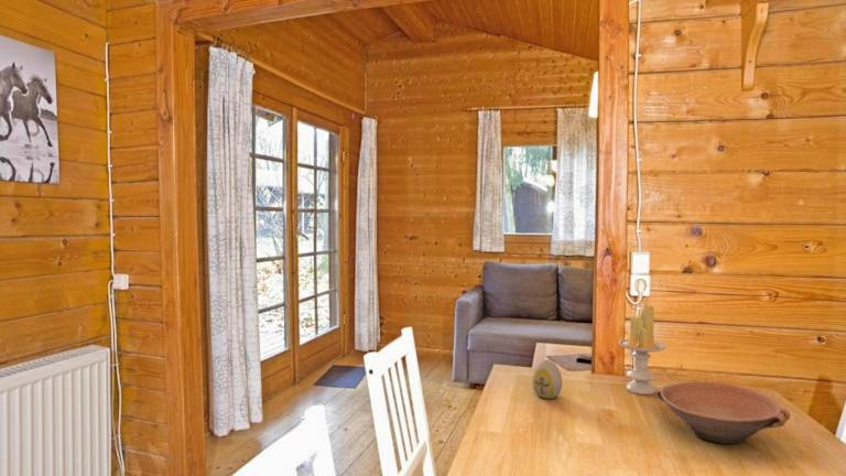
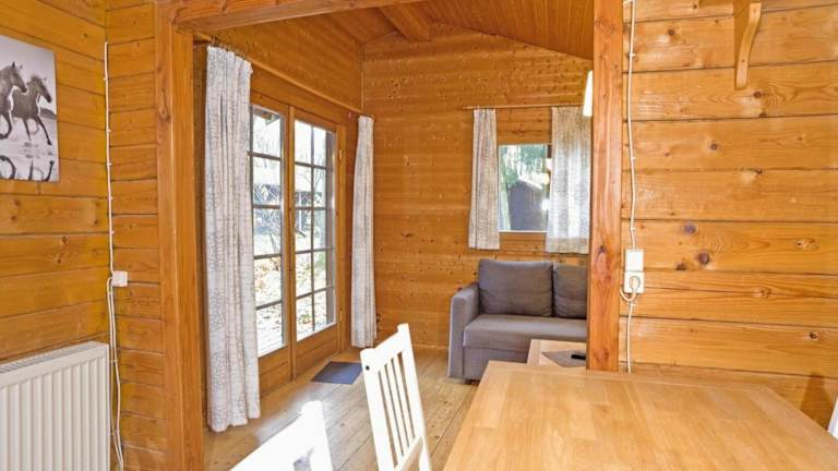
- decorative egg (546, 377)
- candle (641, 347)
- bowl (717, 415)
